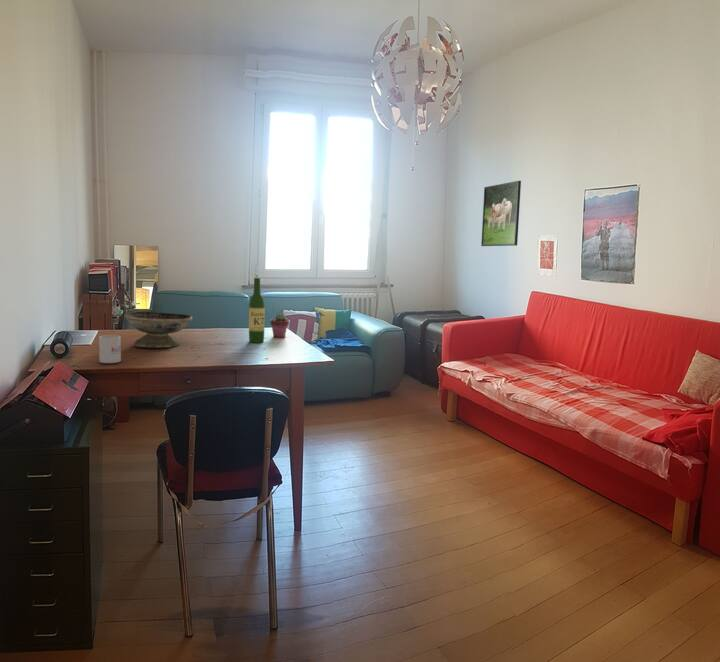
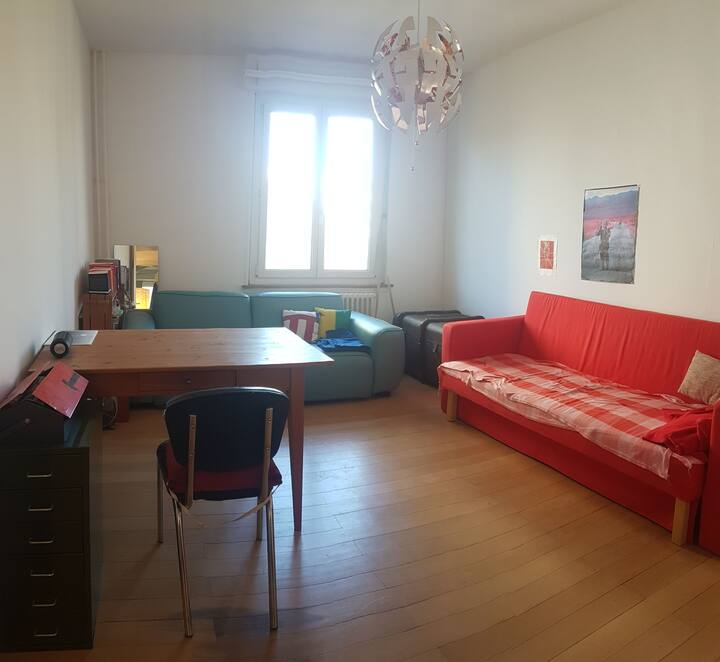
- wine bottle (256, 310)
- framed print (500, 215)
- decorative bowl (159, 329)
- potted succulent (279, 325)
- mug (111, 348)
